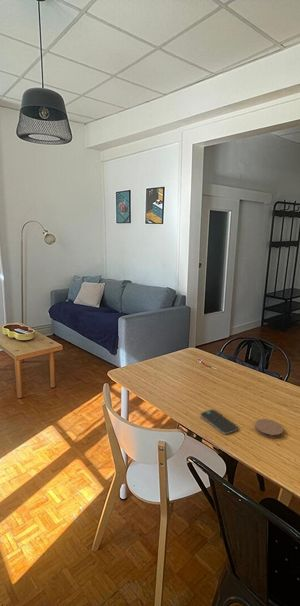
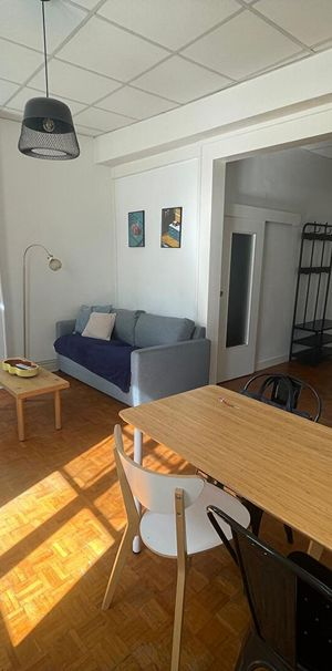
- smartphone (218, 421)
- coaster (268, 428)
